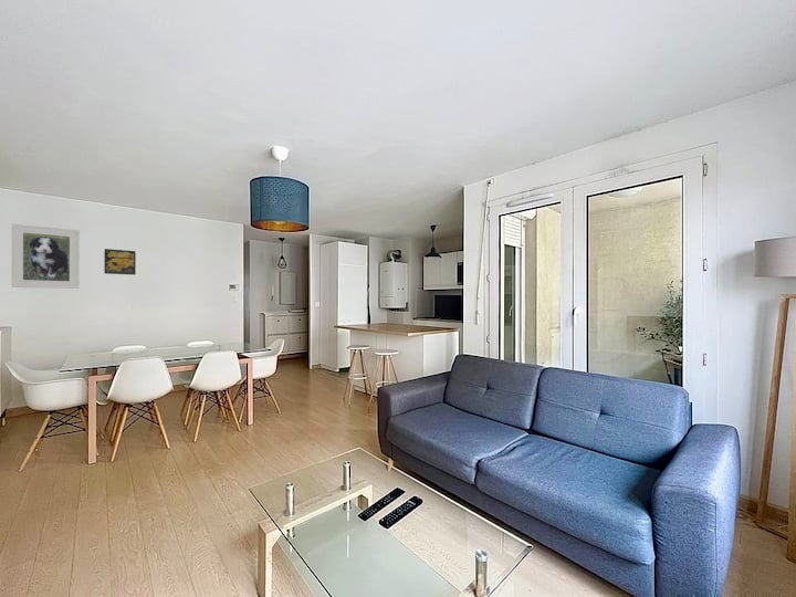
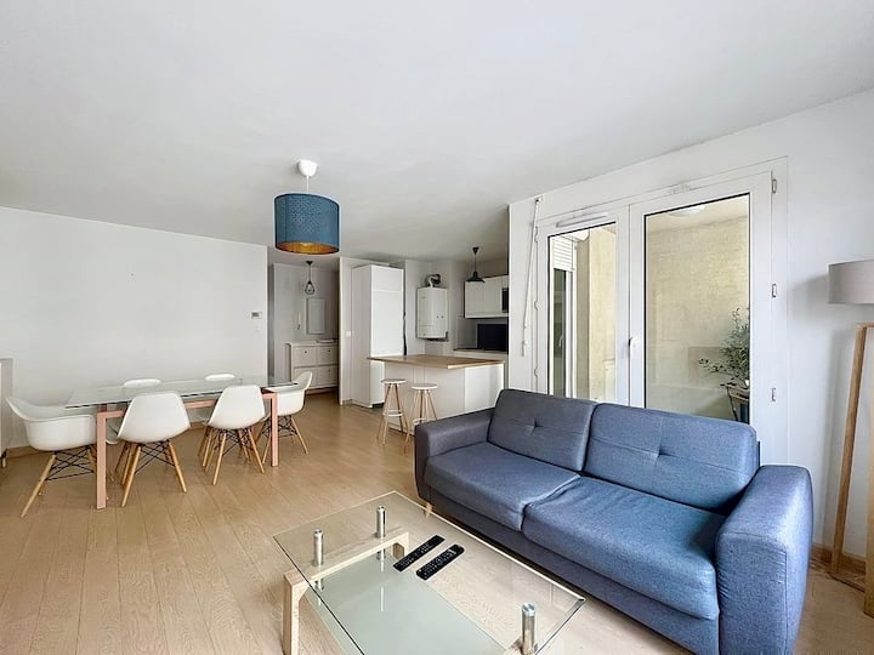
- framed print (46, 258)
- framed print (119, 262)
